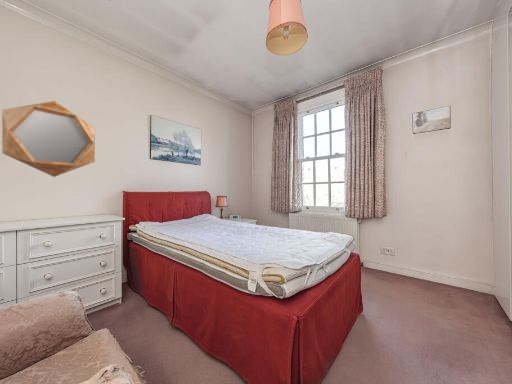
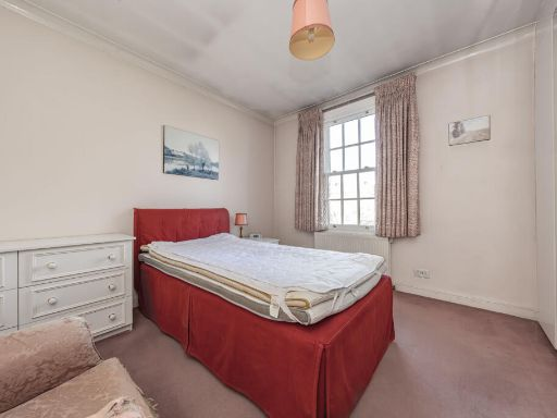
- home mirror (54, 138)
